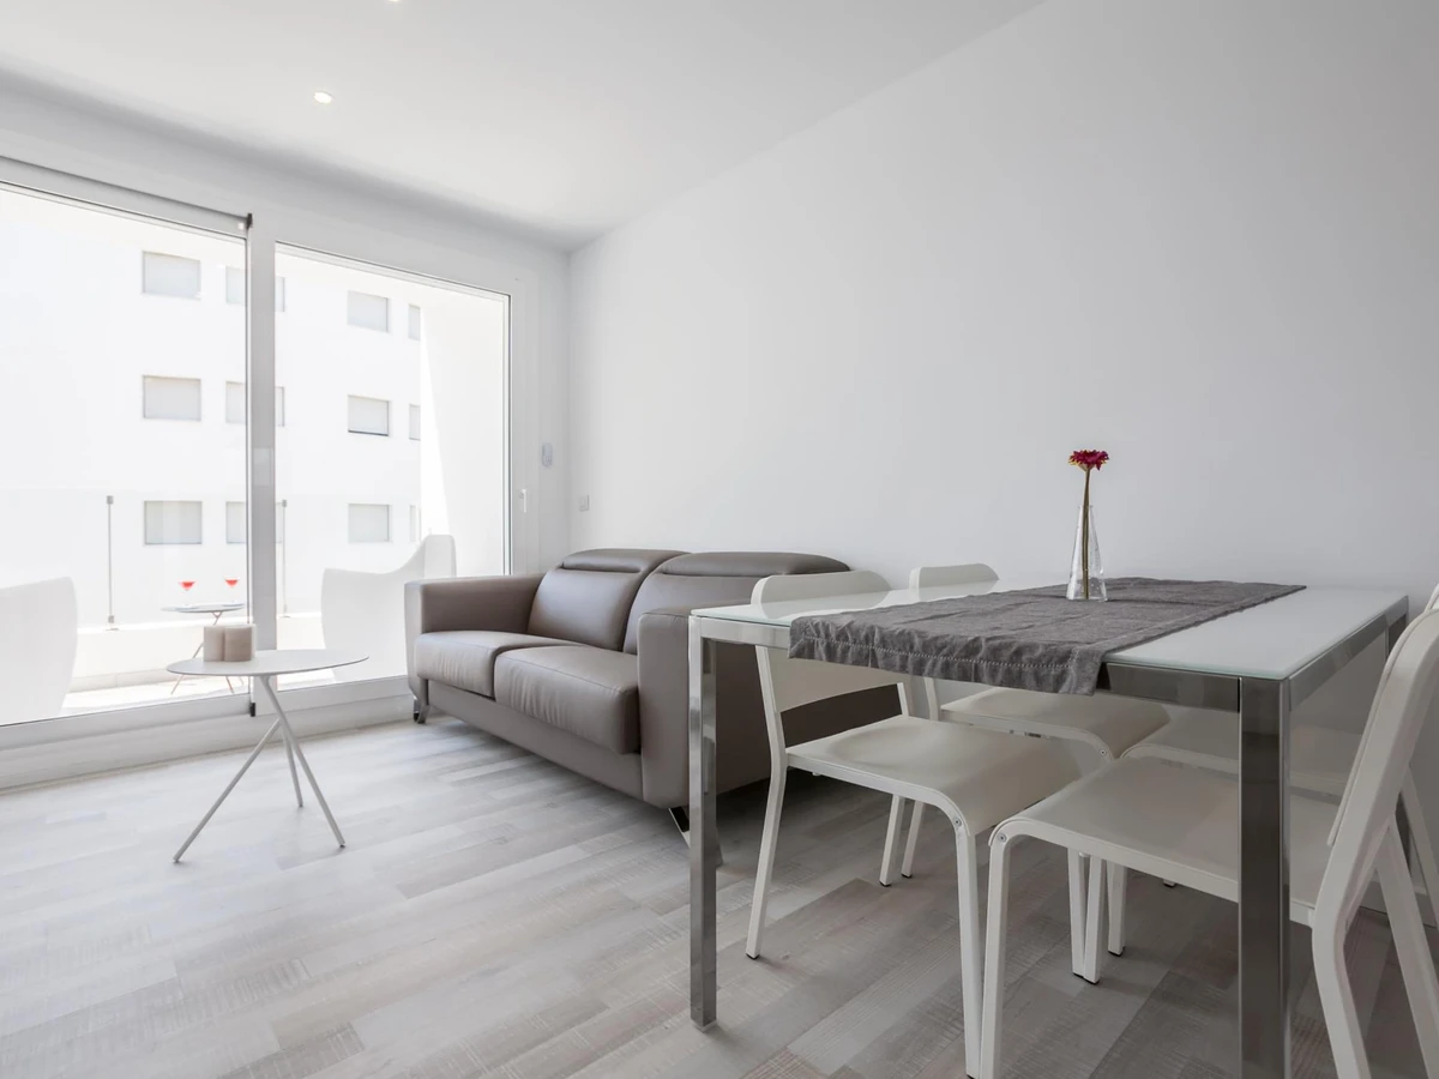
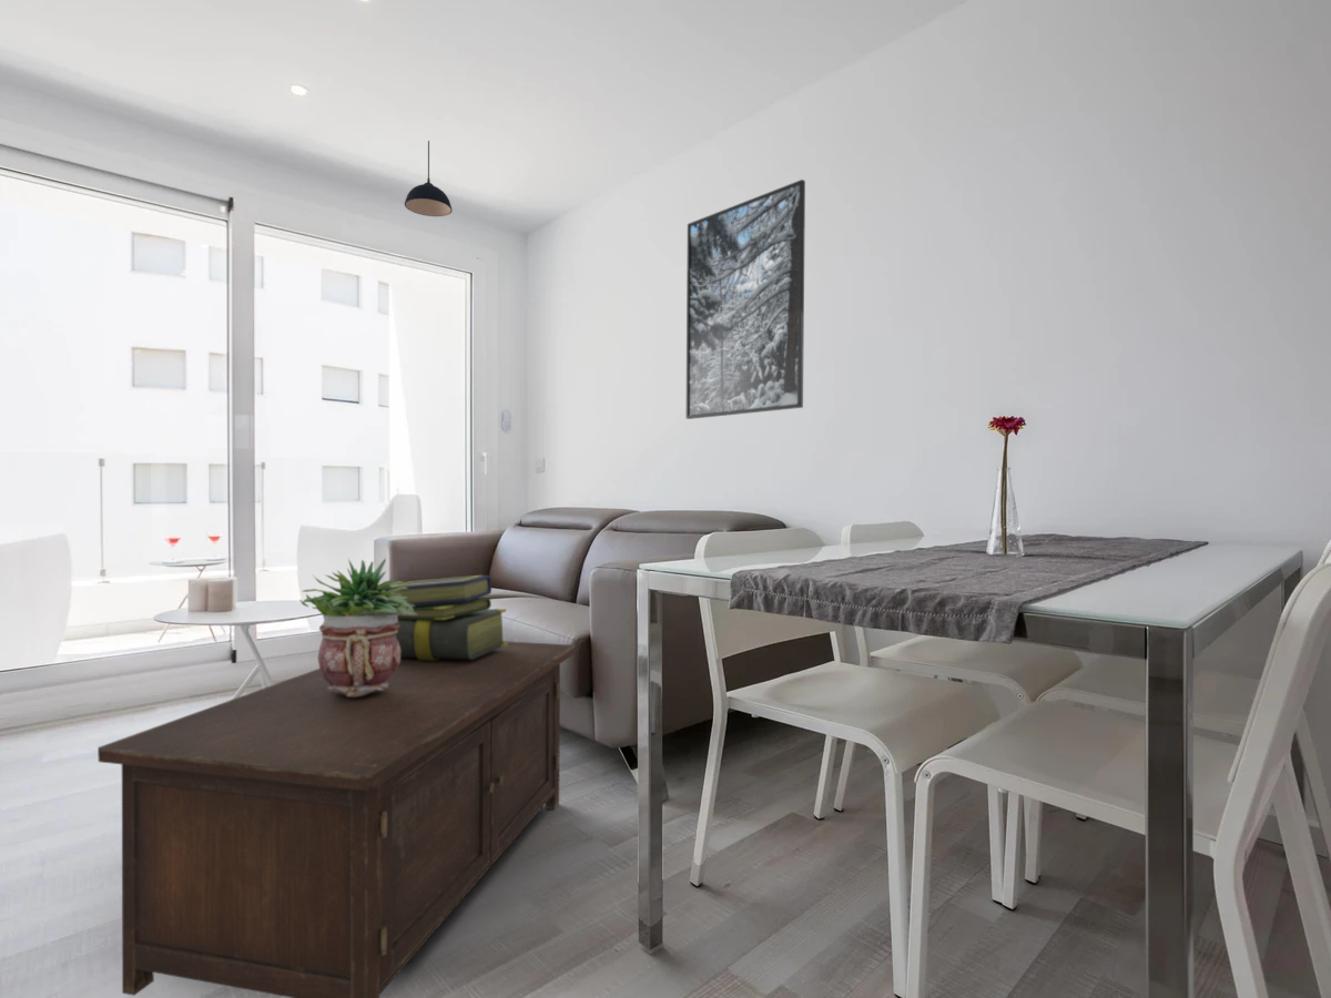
+ stack of books (439, 614)
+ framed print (741, 308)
+ potted plant (359, 623)
+ pendant light (428, 174)
+ cabinet (396, 780)
